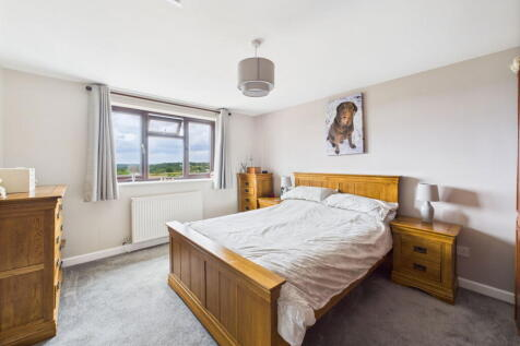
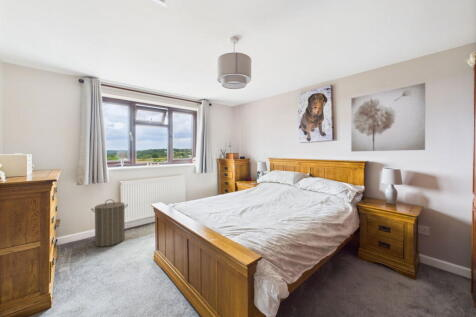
+ laundry hamper (110, 220)
+ wall art (384, 121)
